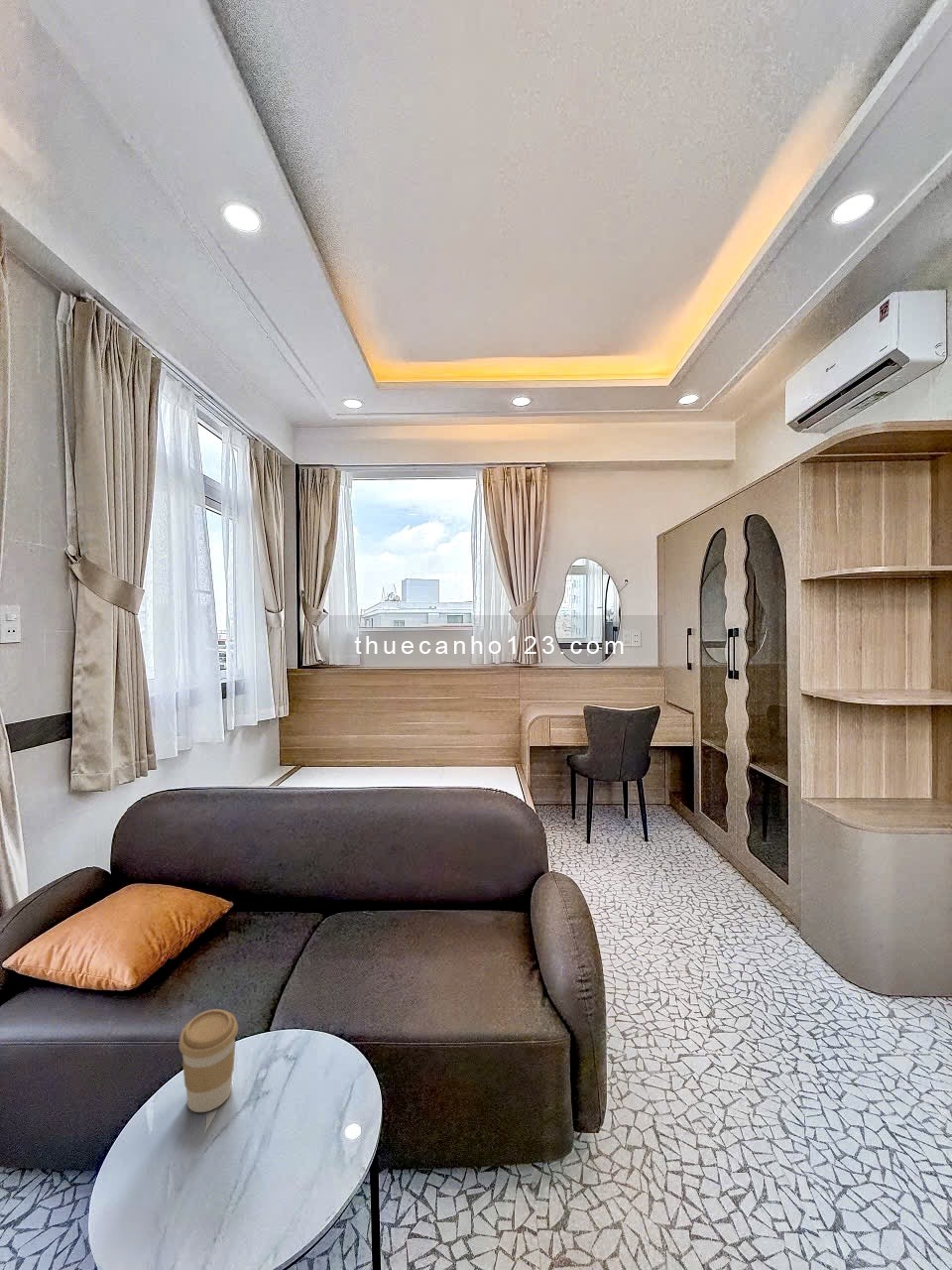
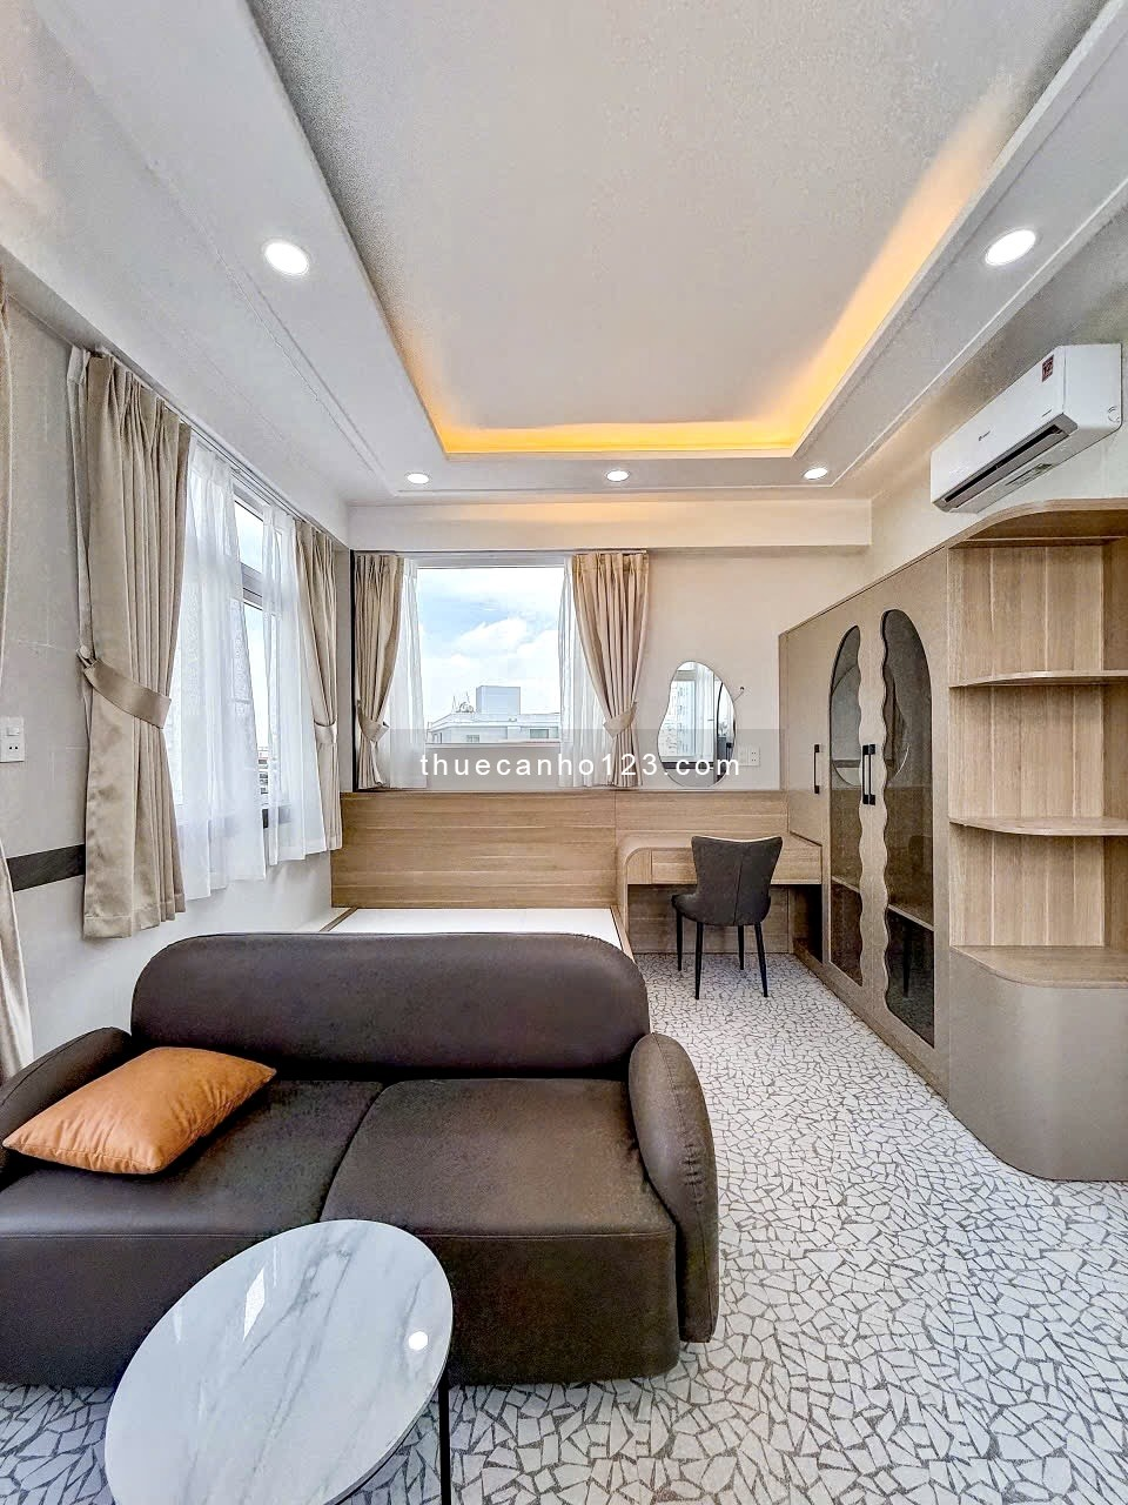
- coffee cup (209, 1059)
